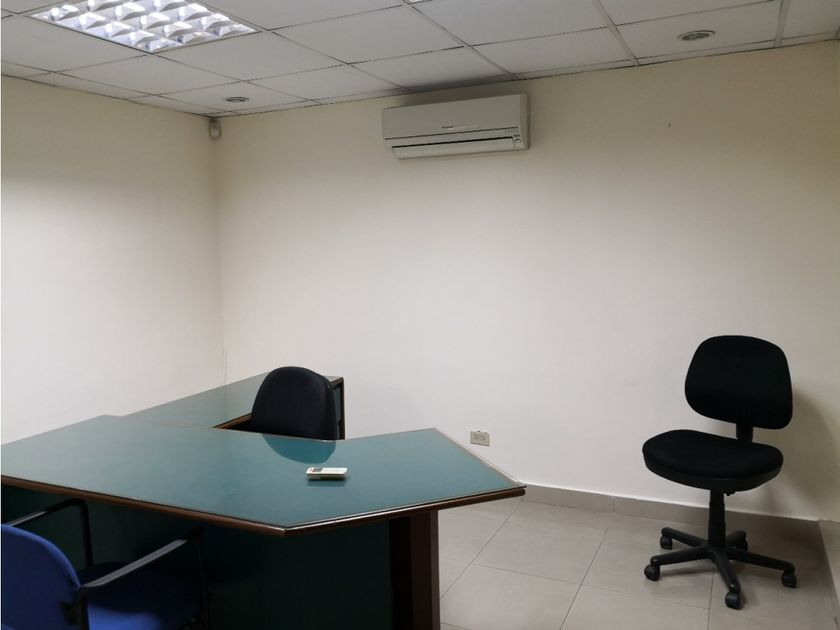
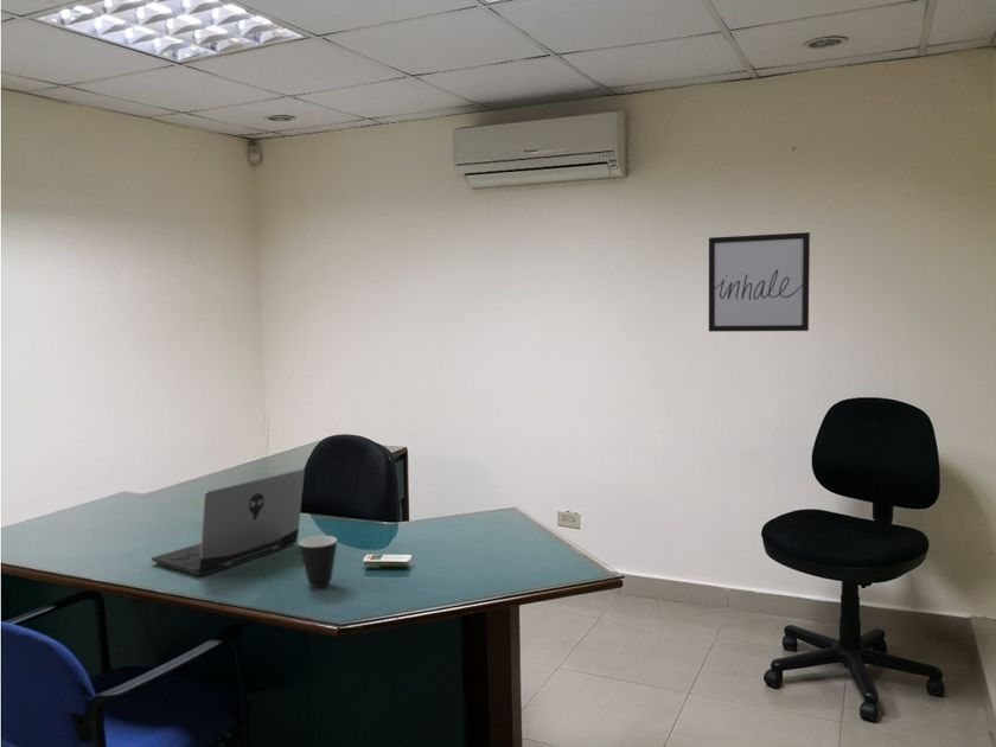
+ mug (315, 562)
+ laptop (229, 515)
+ wall art (758, 283)
